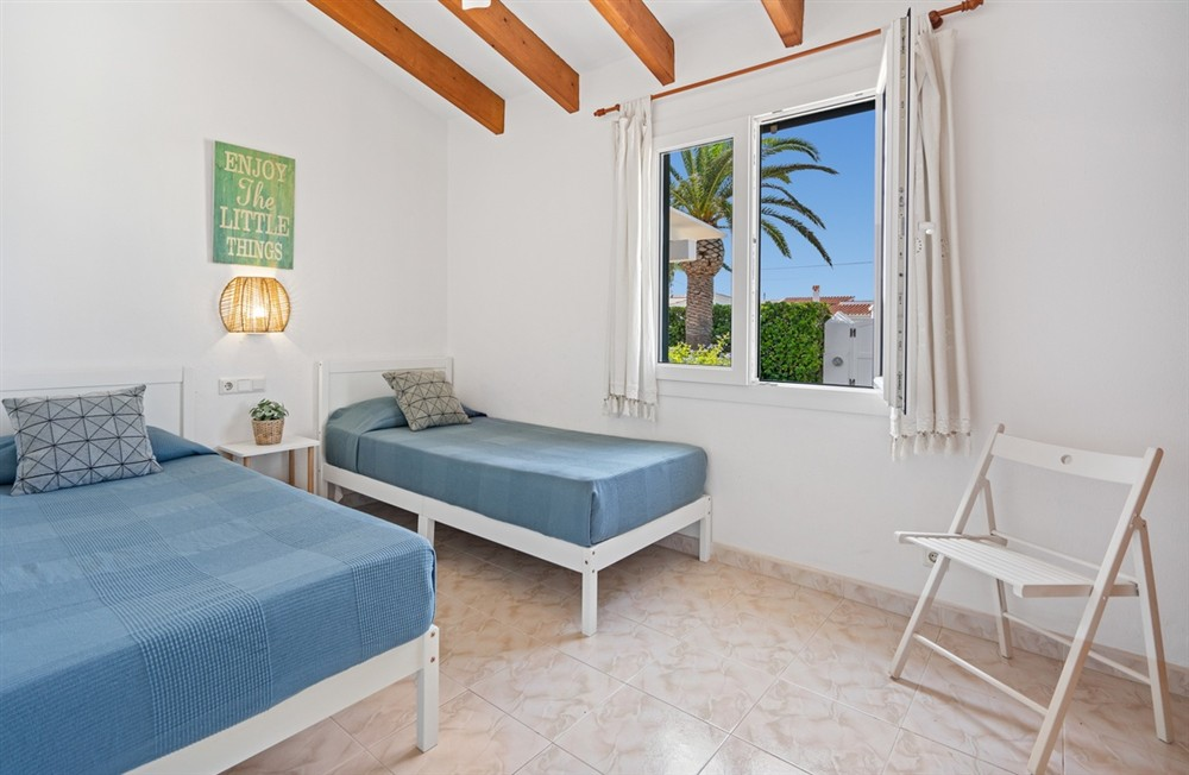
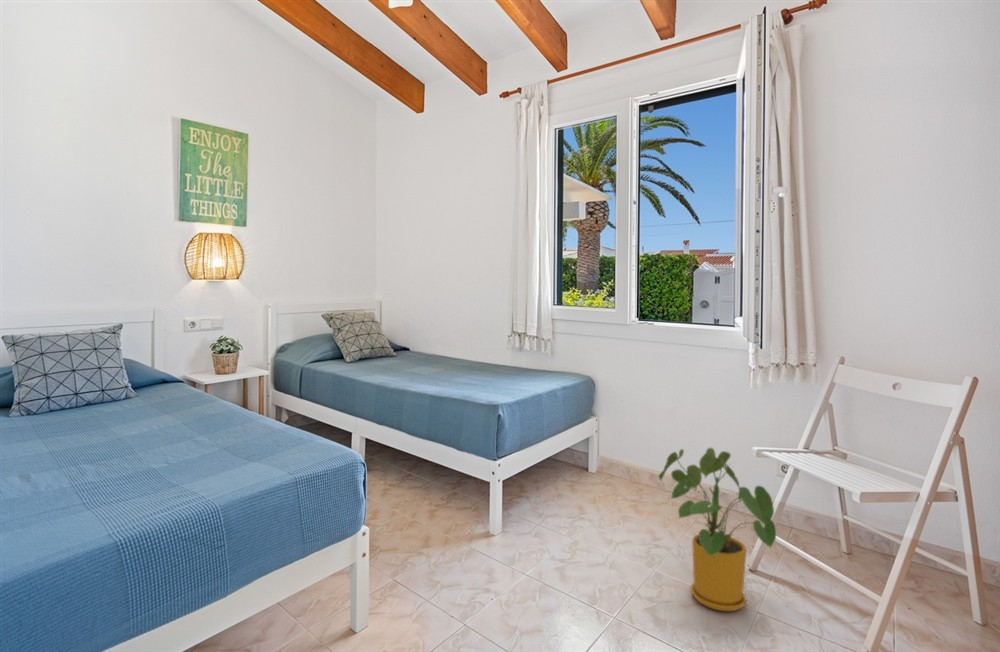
+ house plant (712, 528)
